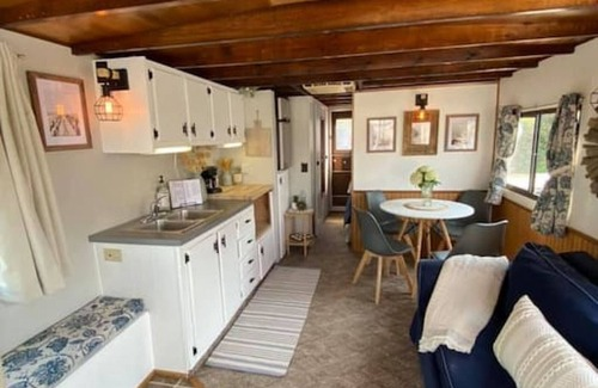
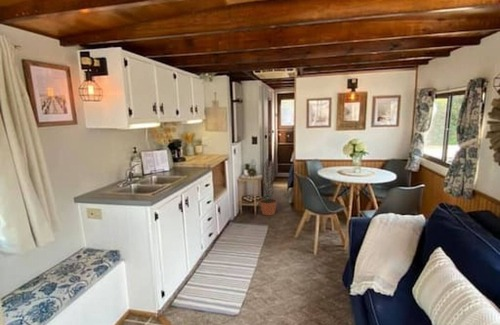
+ decorative plant (267, 184)
